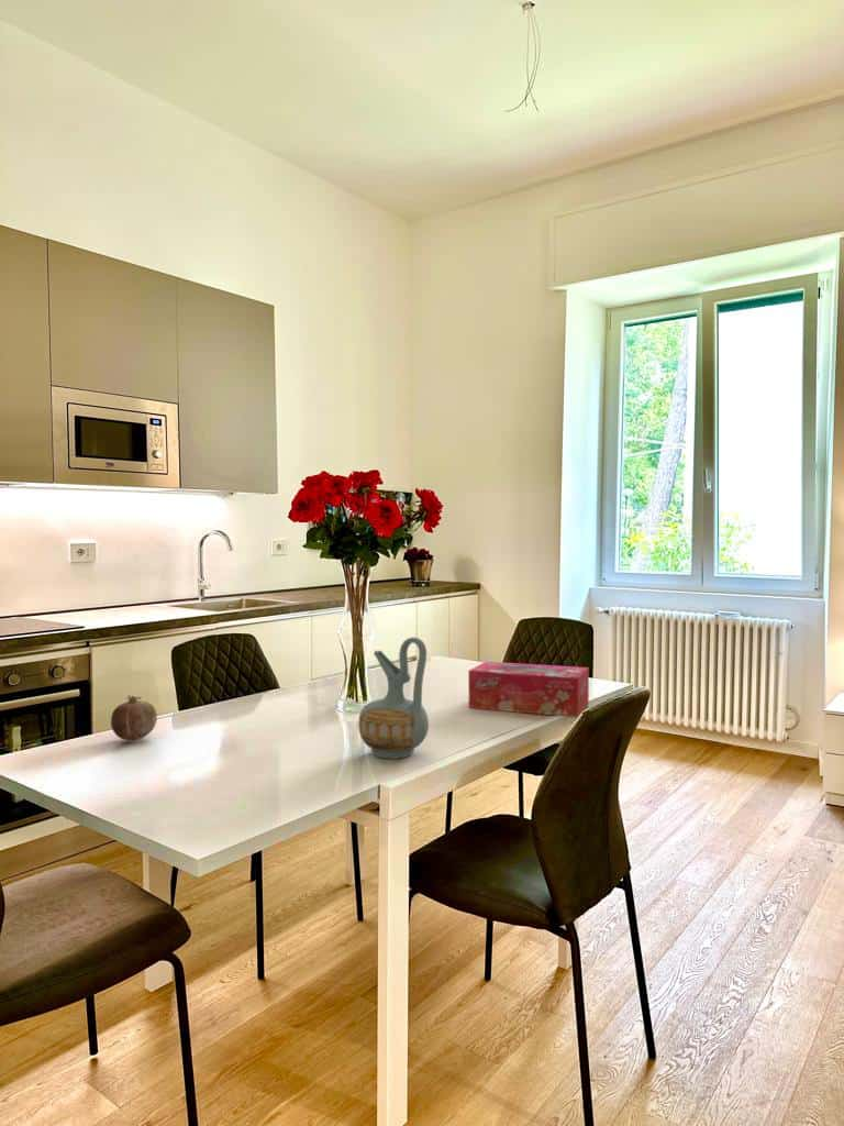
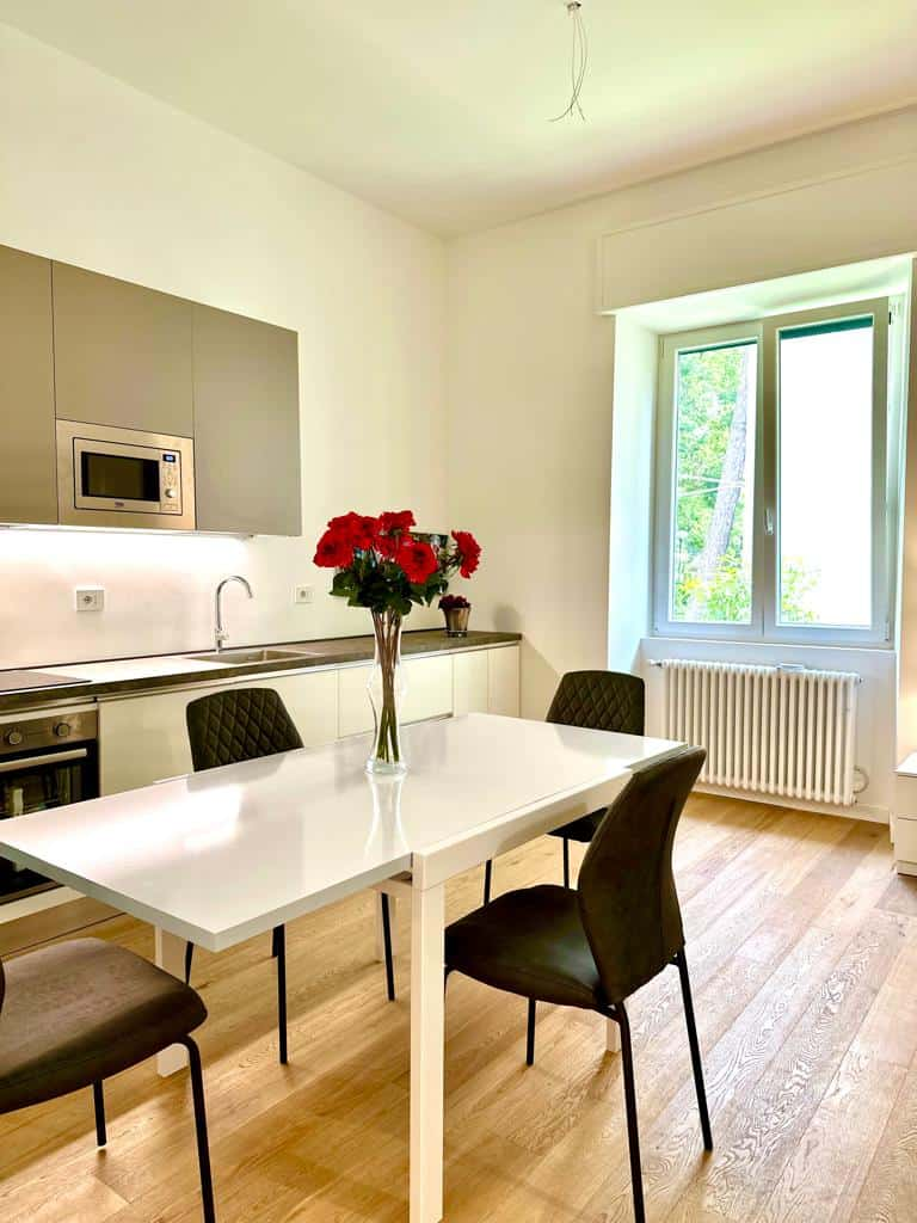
- fruit (134, 717)
- tissue box (529, 687)
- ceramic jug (393, 695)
